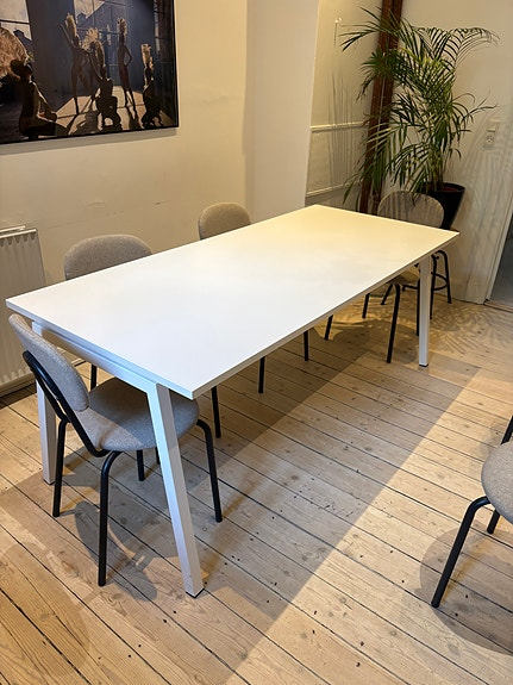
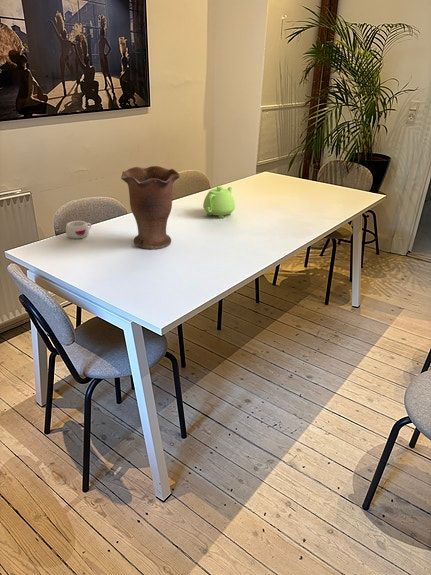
+ teapot (219, 200)
+ vase (151, 208)
+ mug (79, 229)
